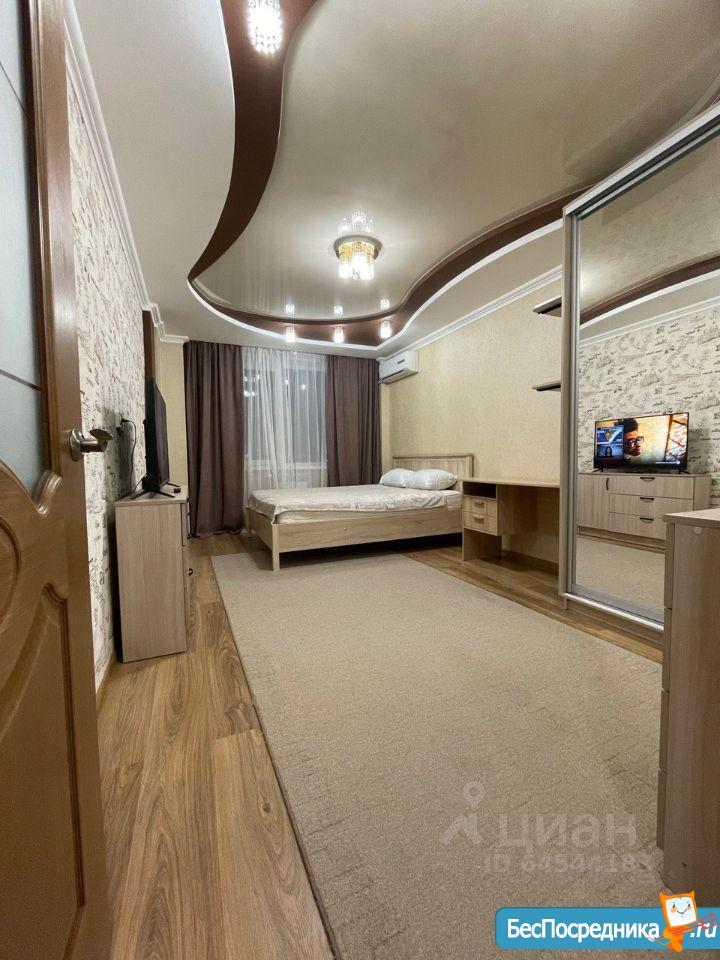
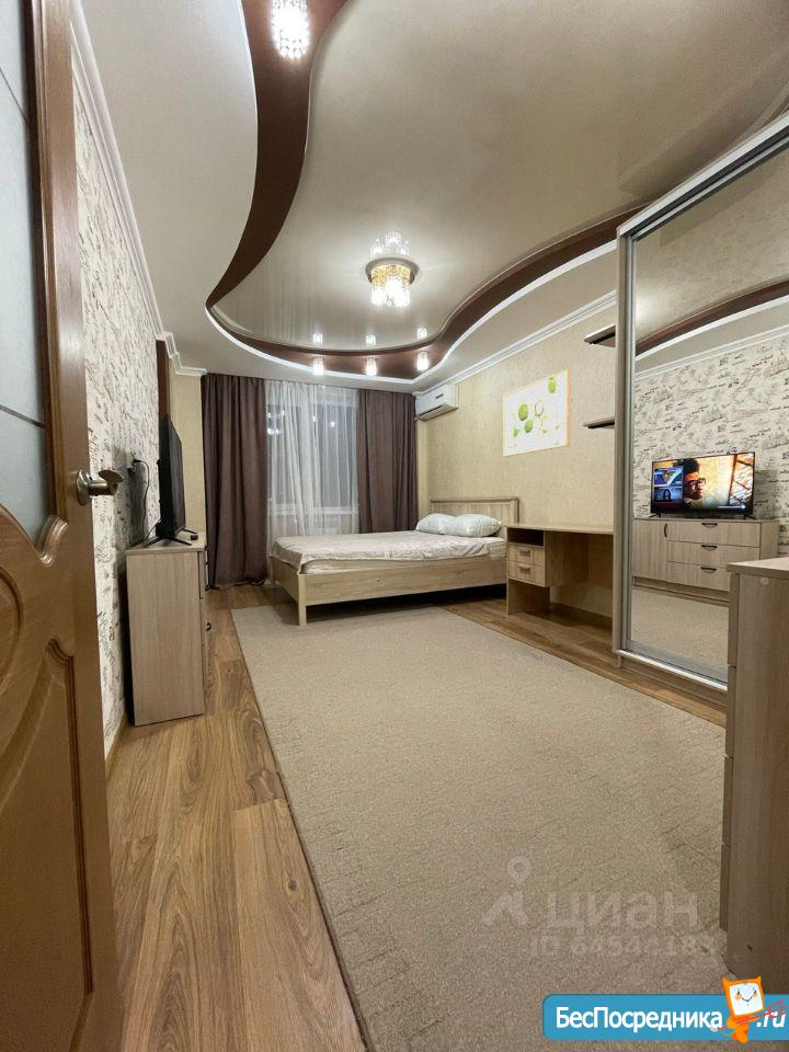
+ wall art (533, 418)
